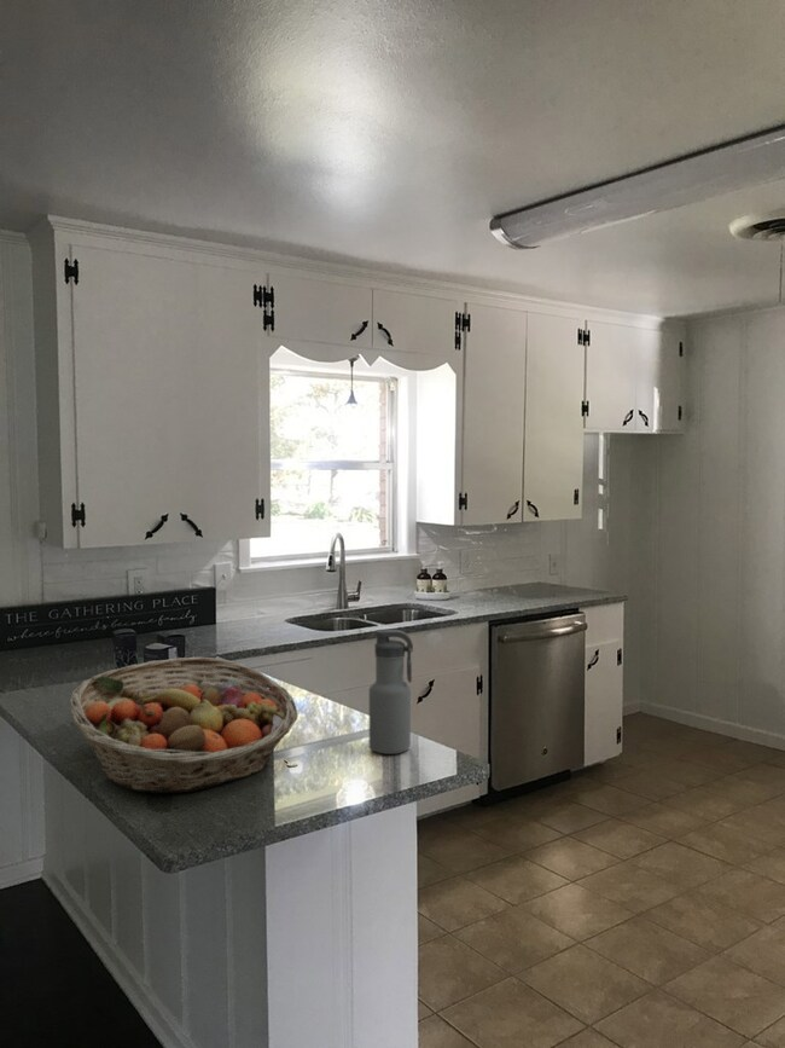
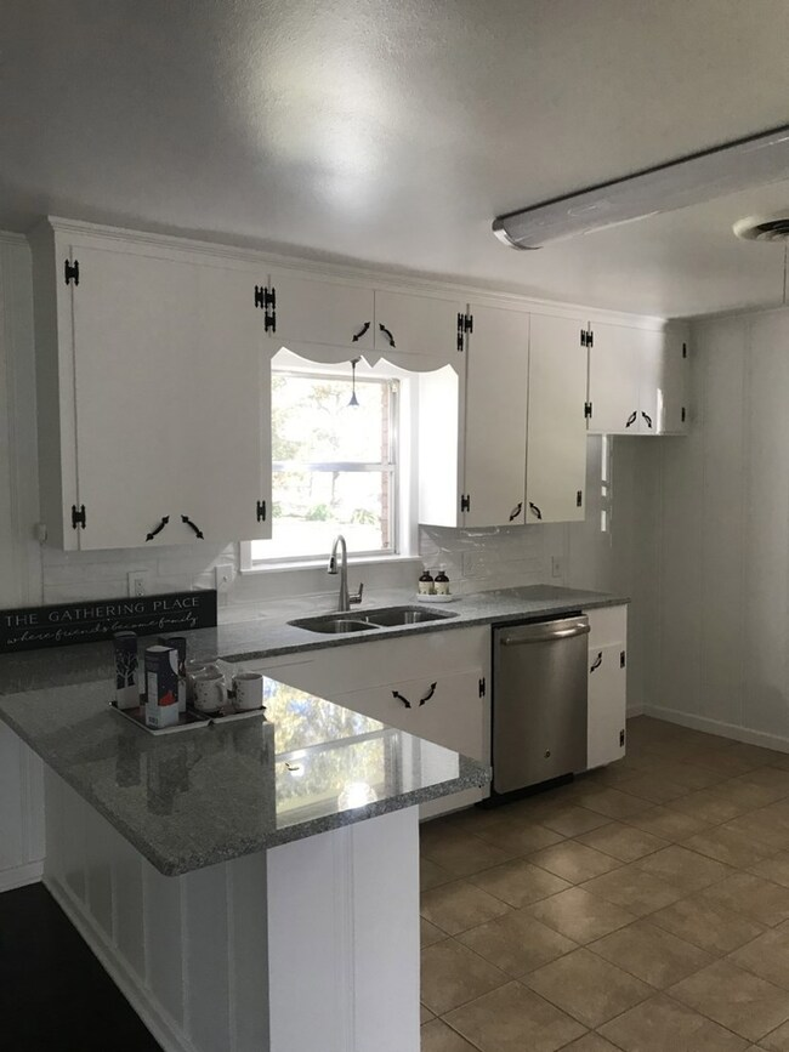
- fruit basket (187, 720)
- water bottle (390, 689)
